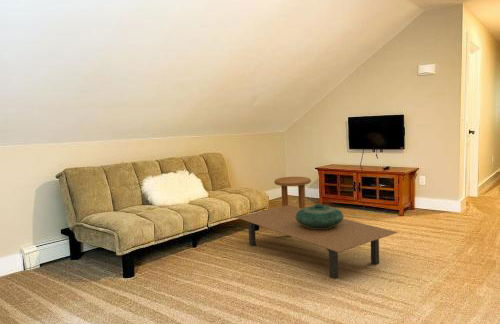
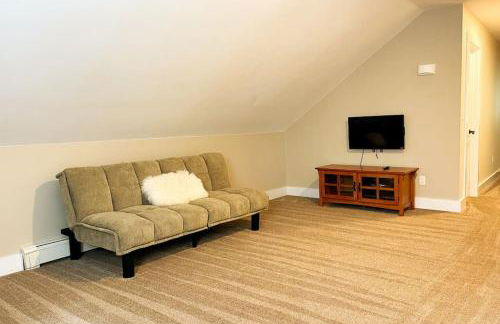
- coffee table (308, 238)
- decorative bowl (319, 214)
- side table (299, 202)
